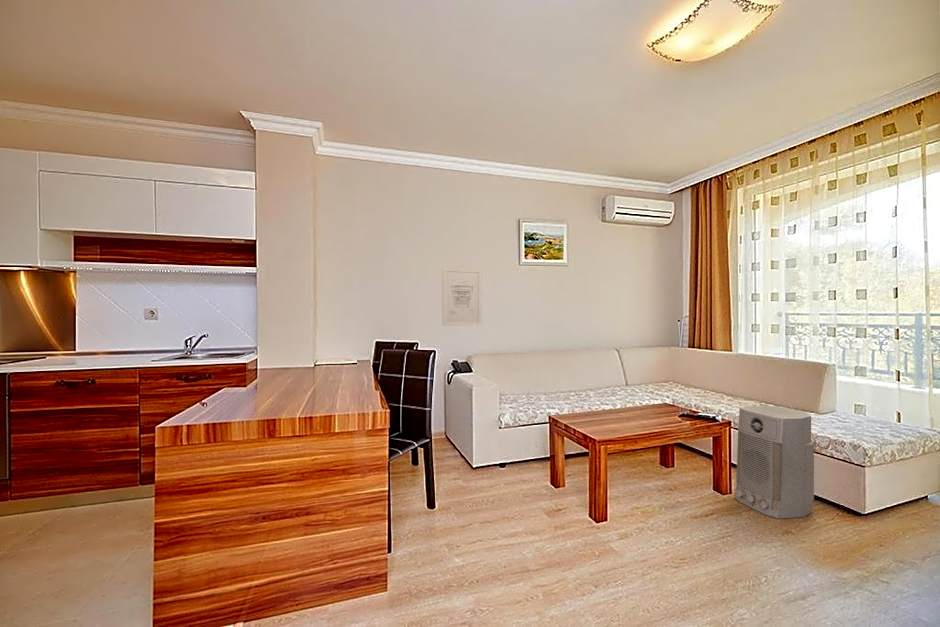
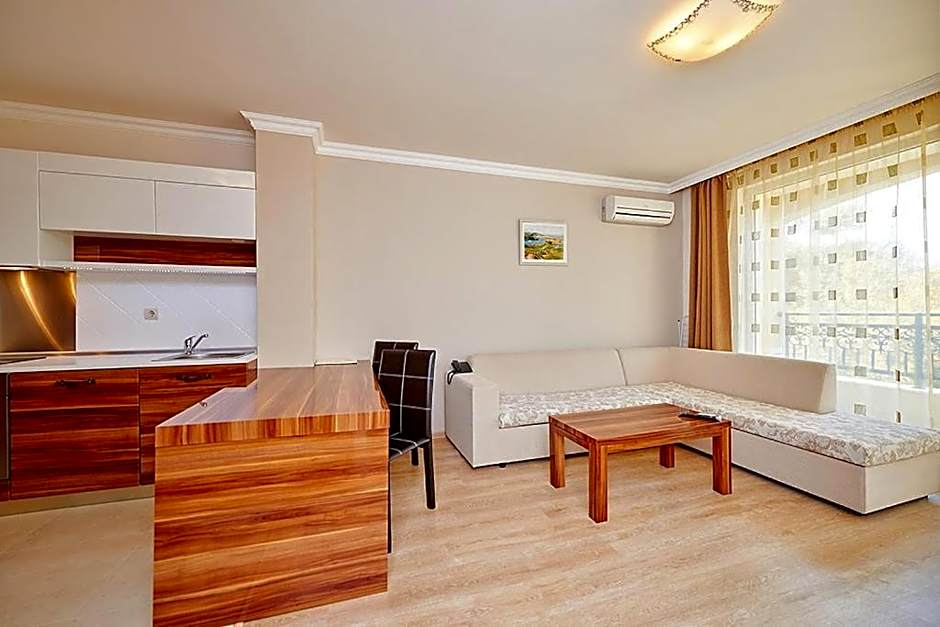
- wall art (462, 297)
- air purifier (775, 458)
